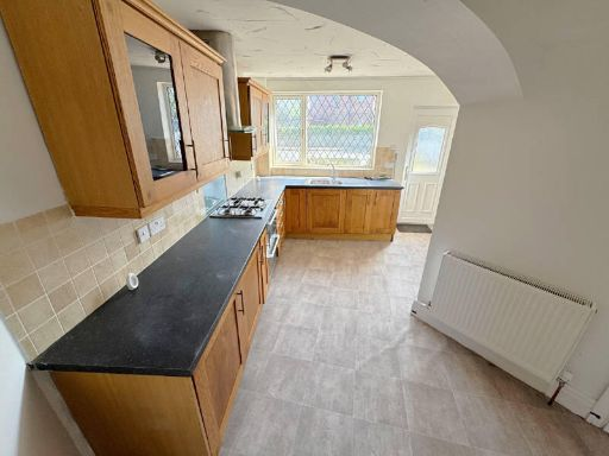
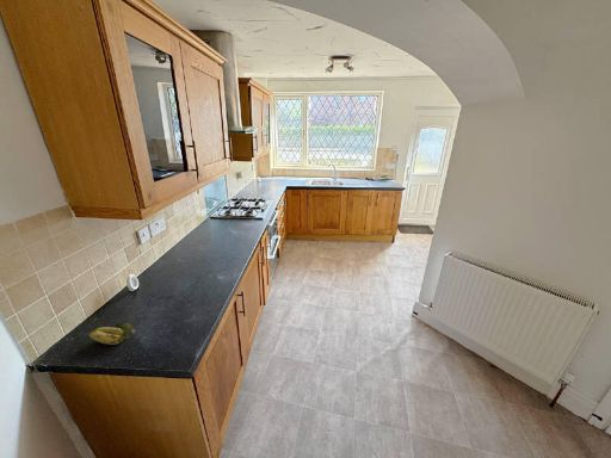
+ banana (112, 332)
